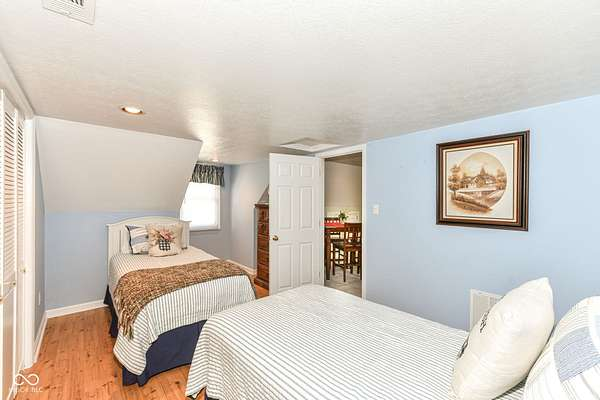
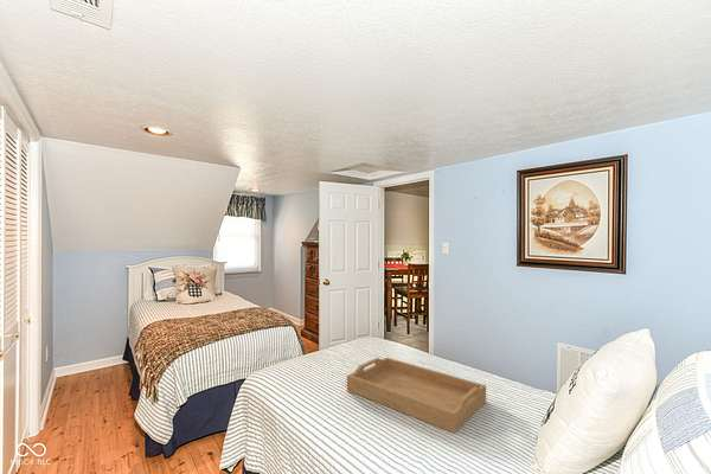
+ serving tray (414, 385)
